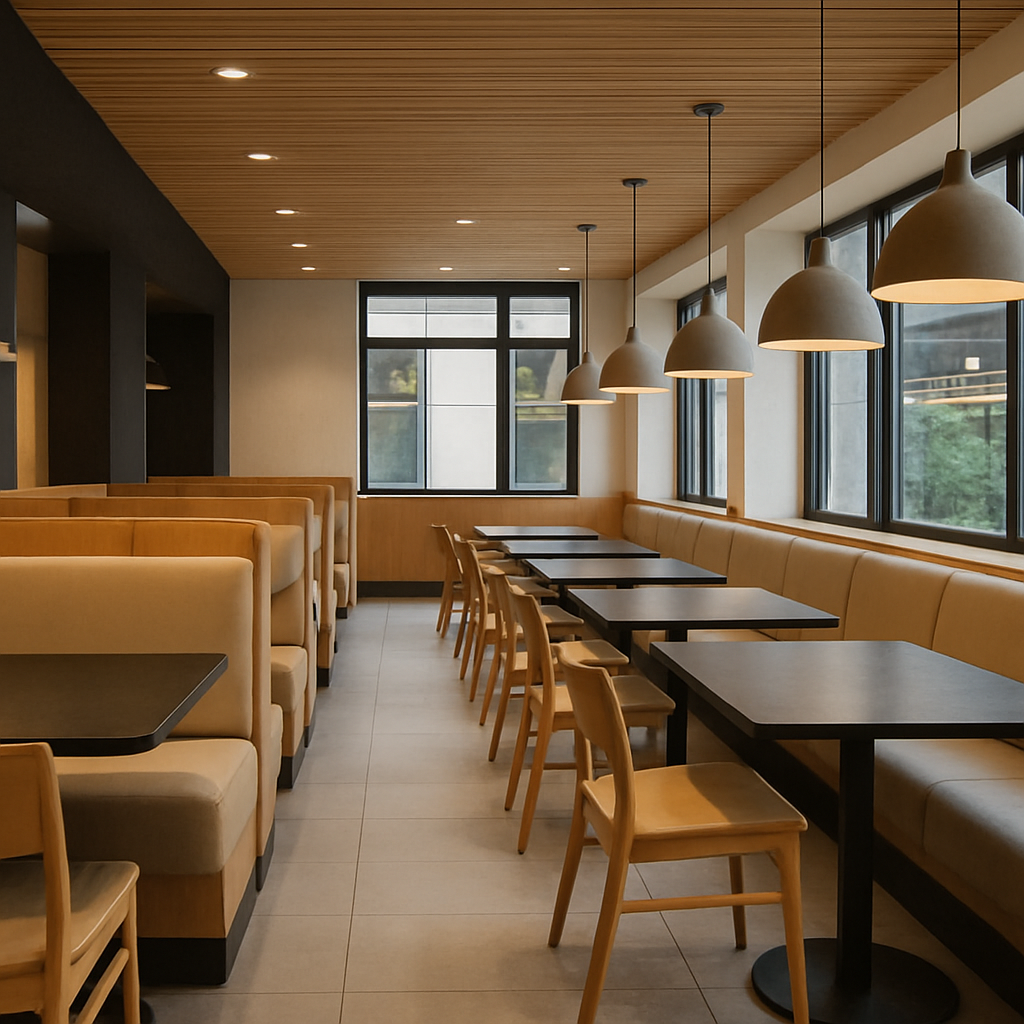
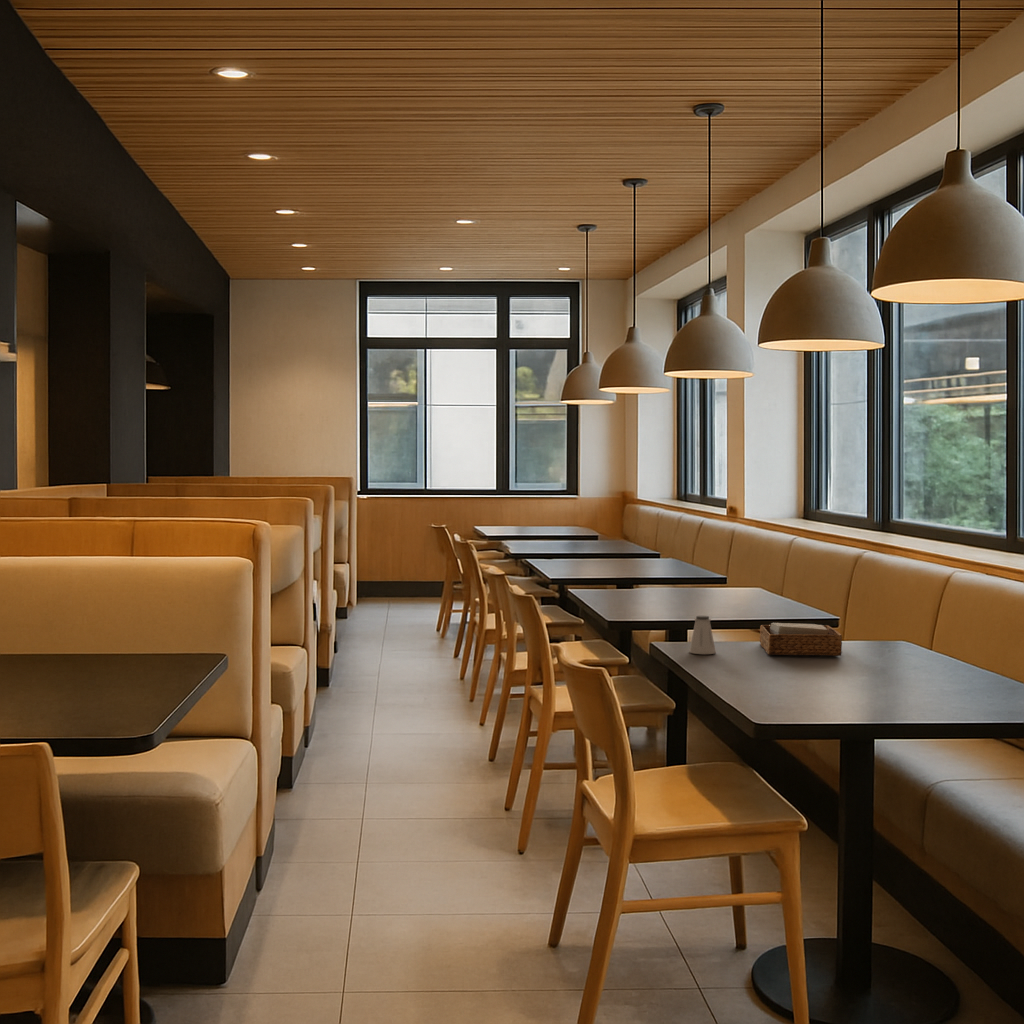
+ napkin holder (799, 636)
+ saltshaker (702, 634)
